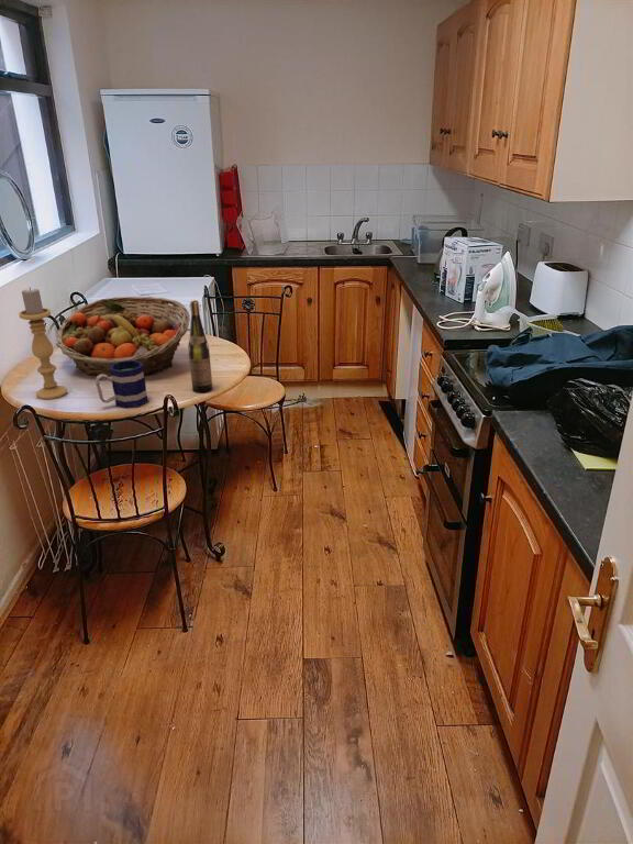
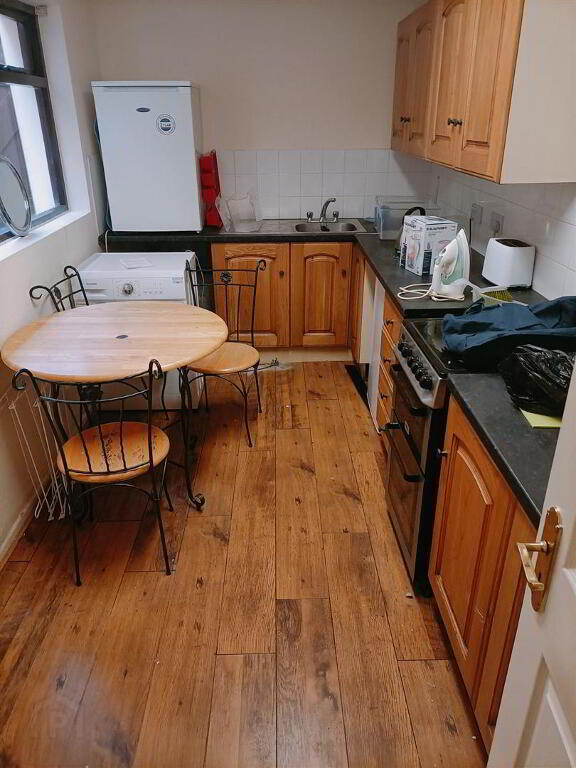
- candle holder (41, 342)
- mug (121, 385)
- fruit basket (124, 336)
- wine bottle (198, 346)
